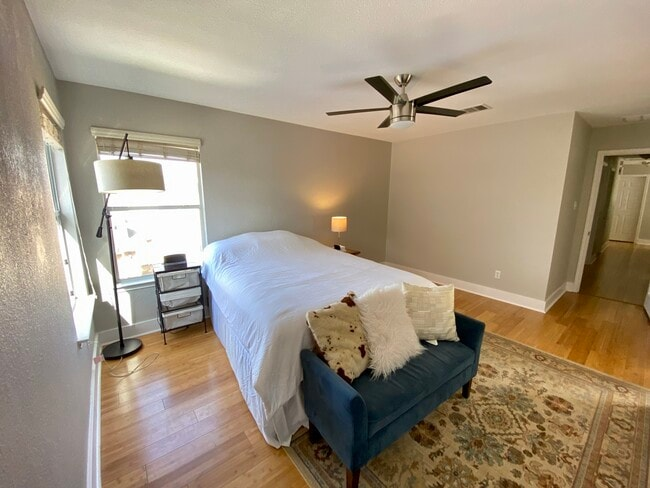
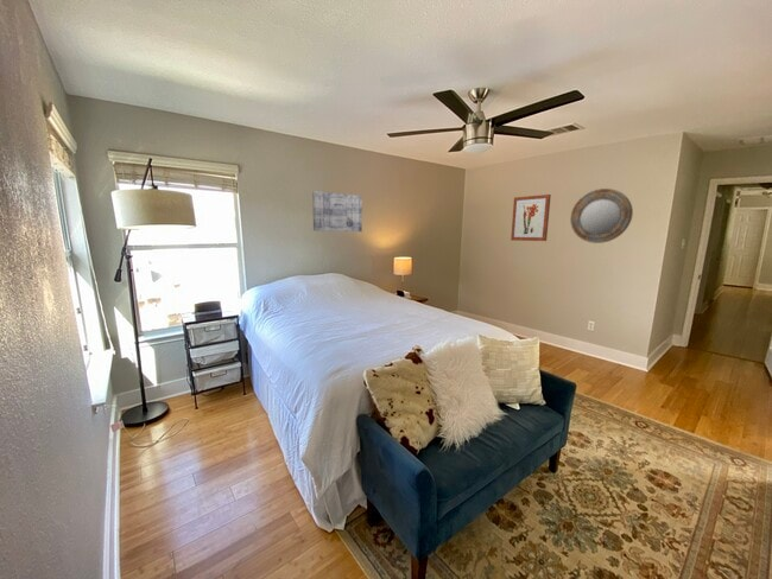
+ wall art (338, 212)
+ wall art (530, 218)
+ home mirror (599, 216)
